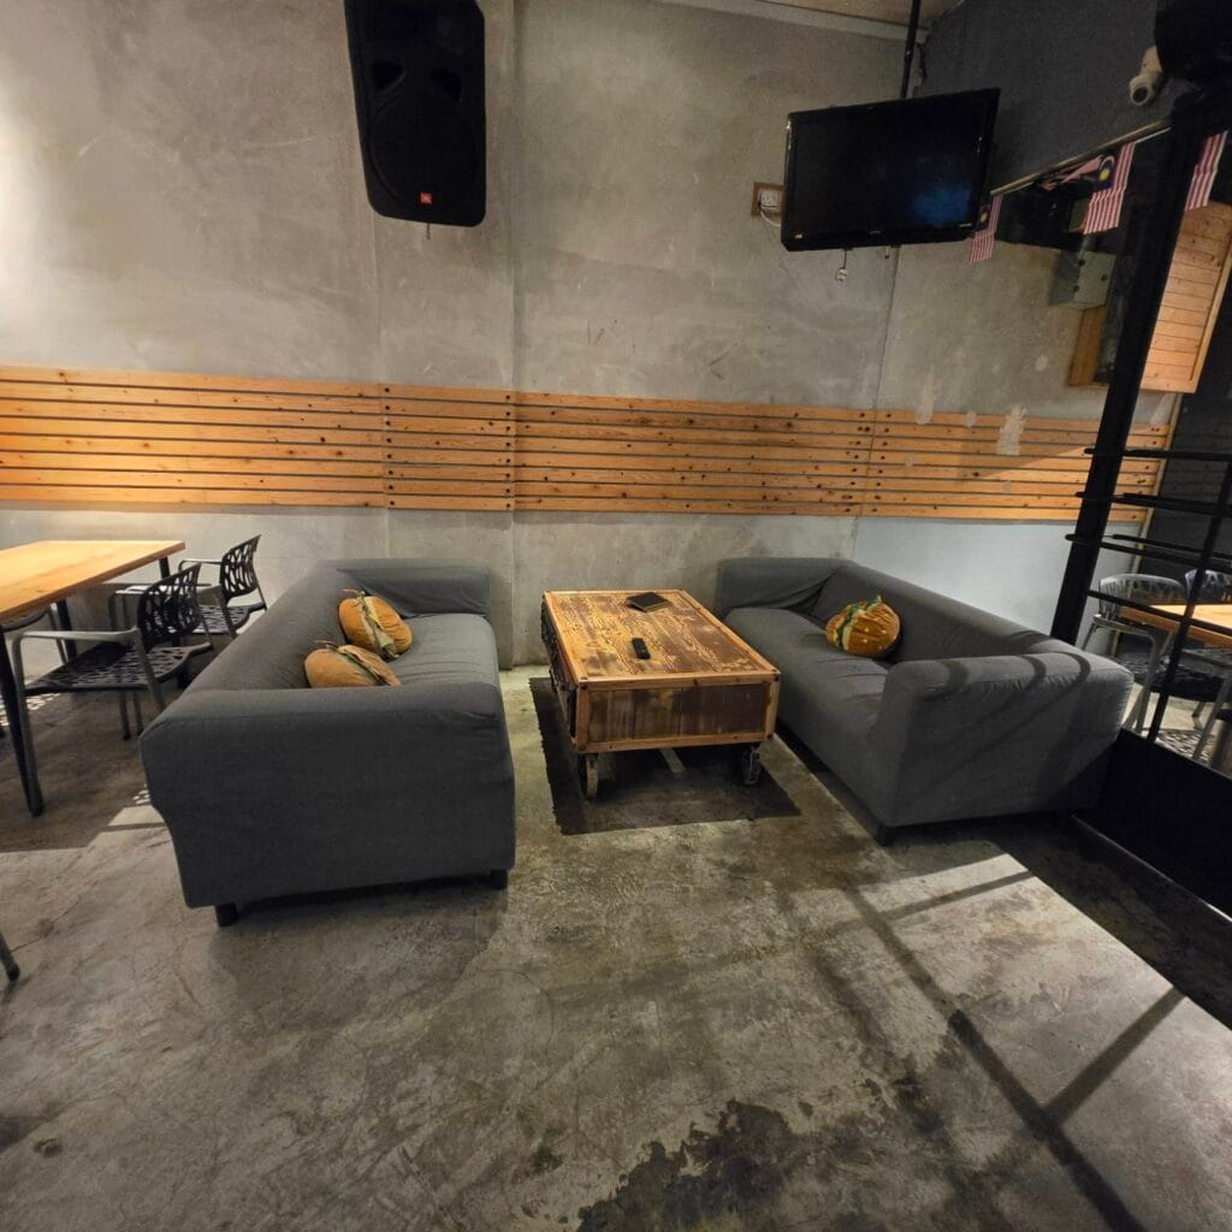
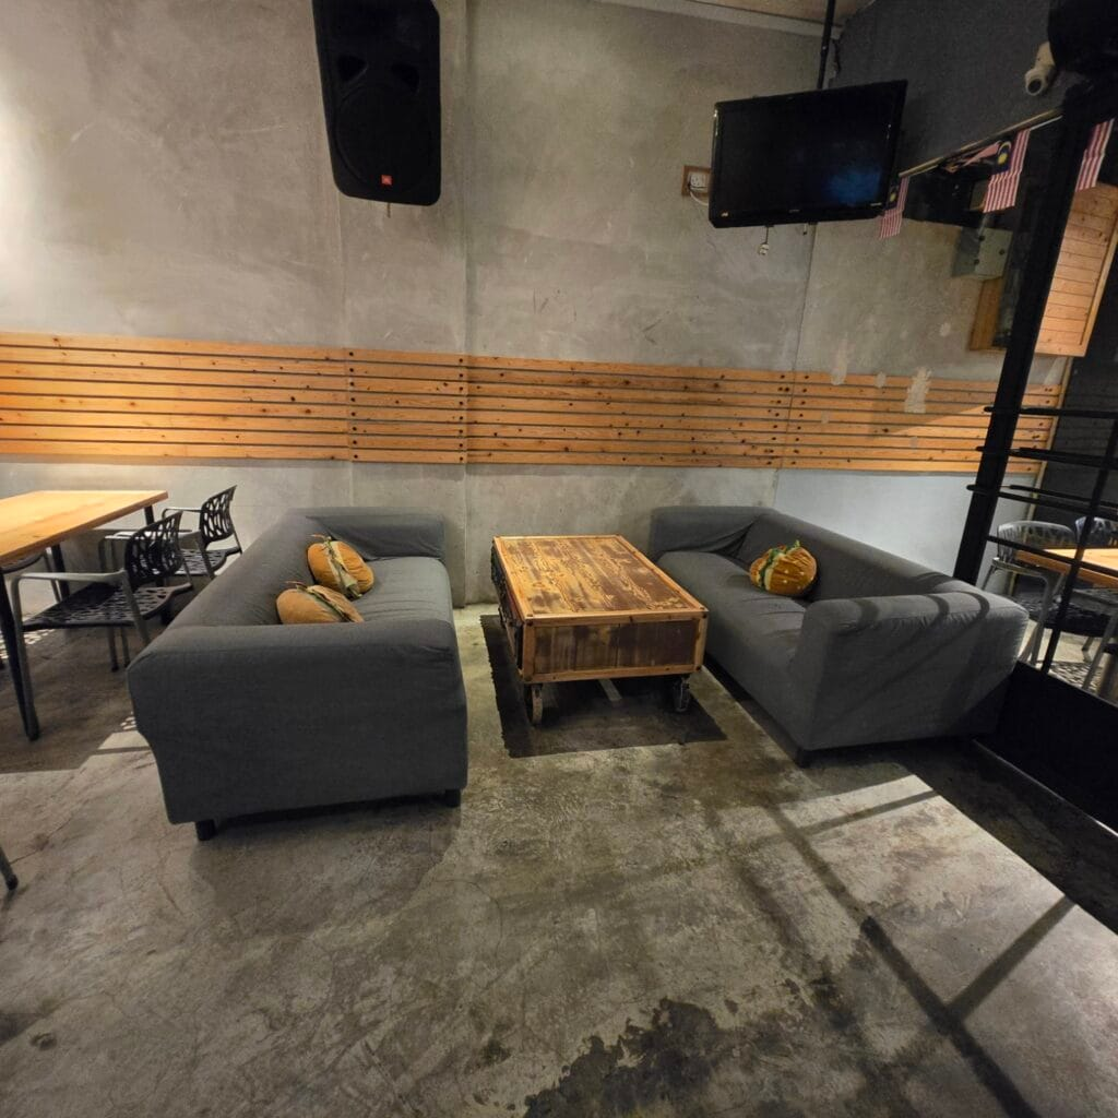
- notepad (648, 600)
- remote control (640, 647)
